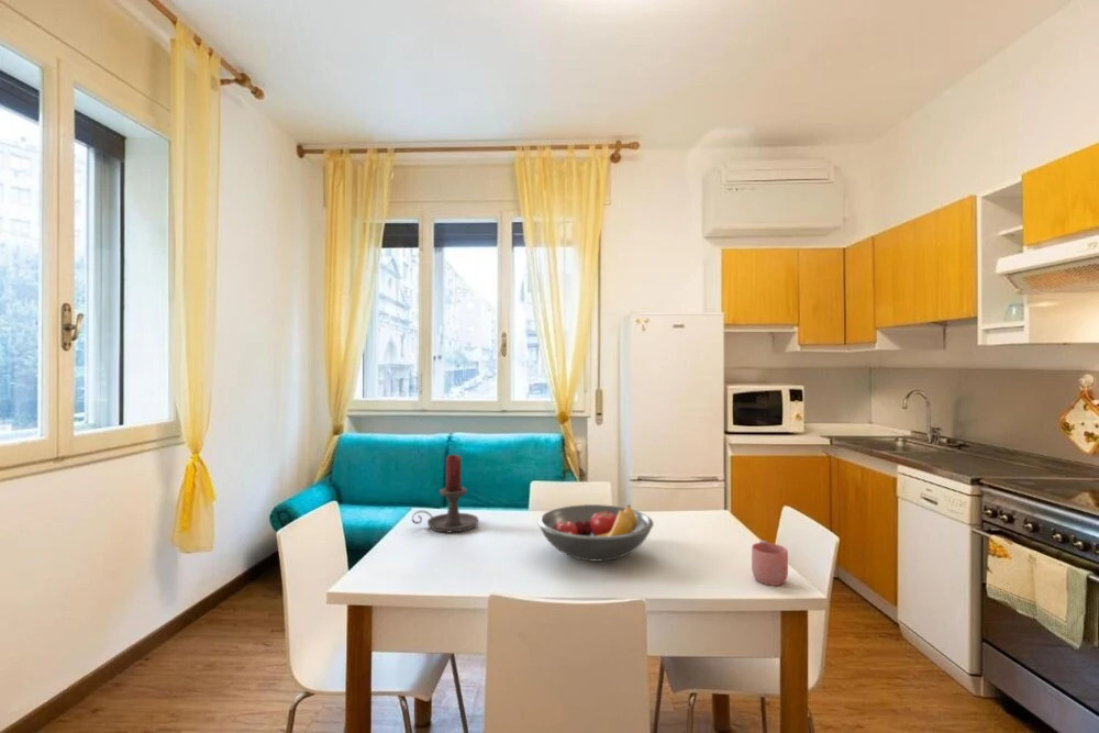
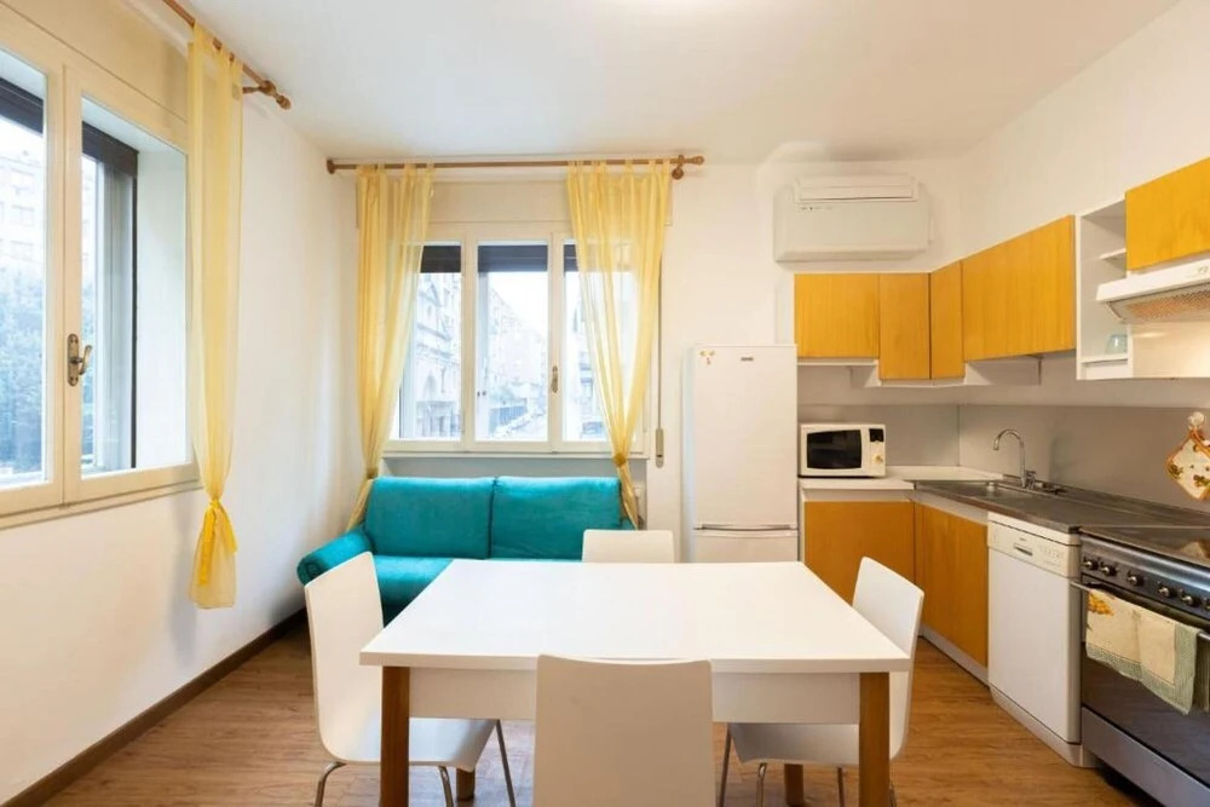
- fruit bowl (595, 531)
- mug (767, 562)
- candle holder (445, 490)
